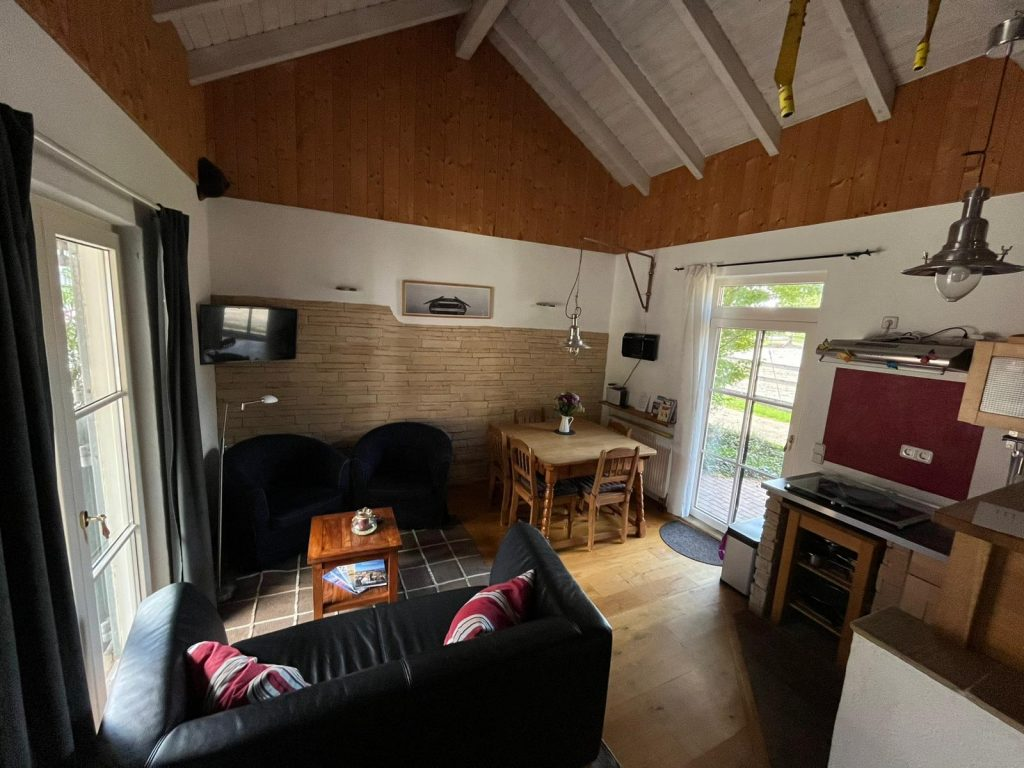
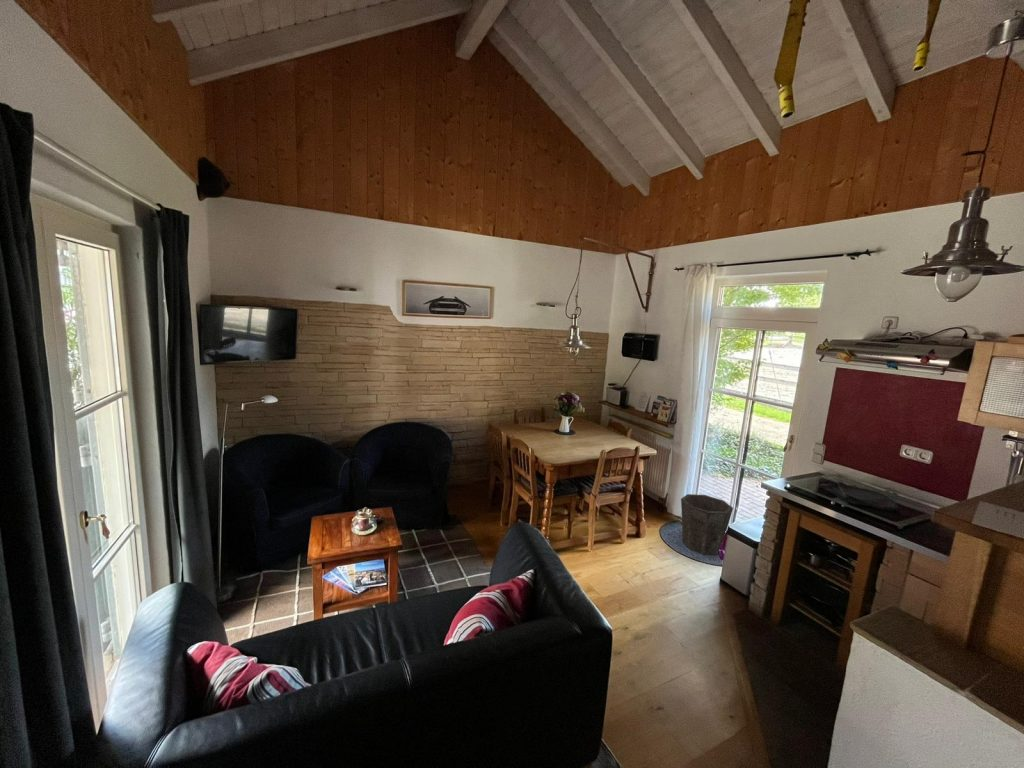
+ waste bin (703, 524)
